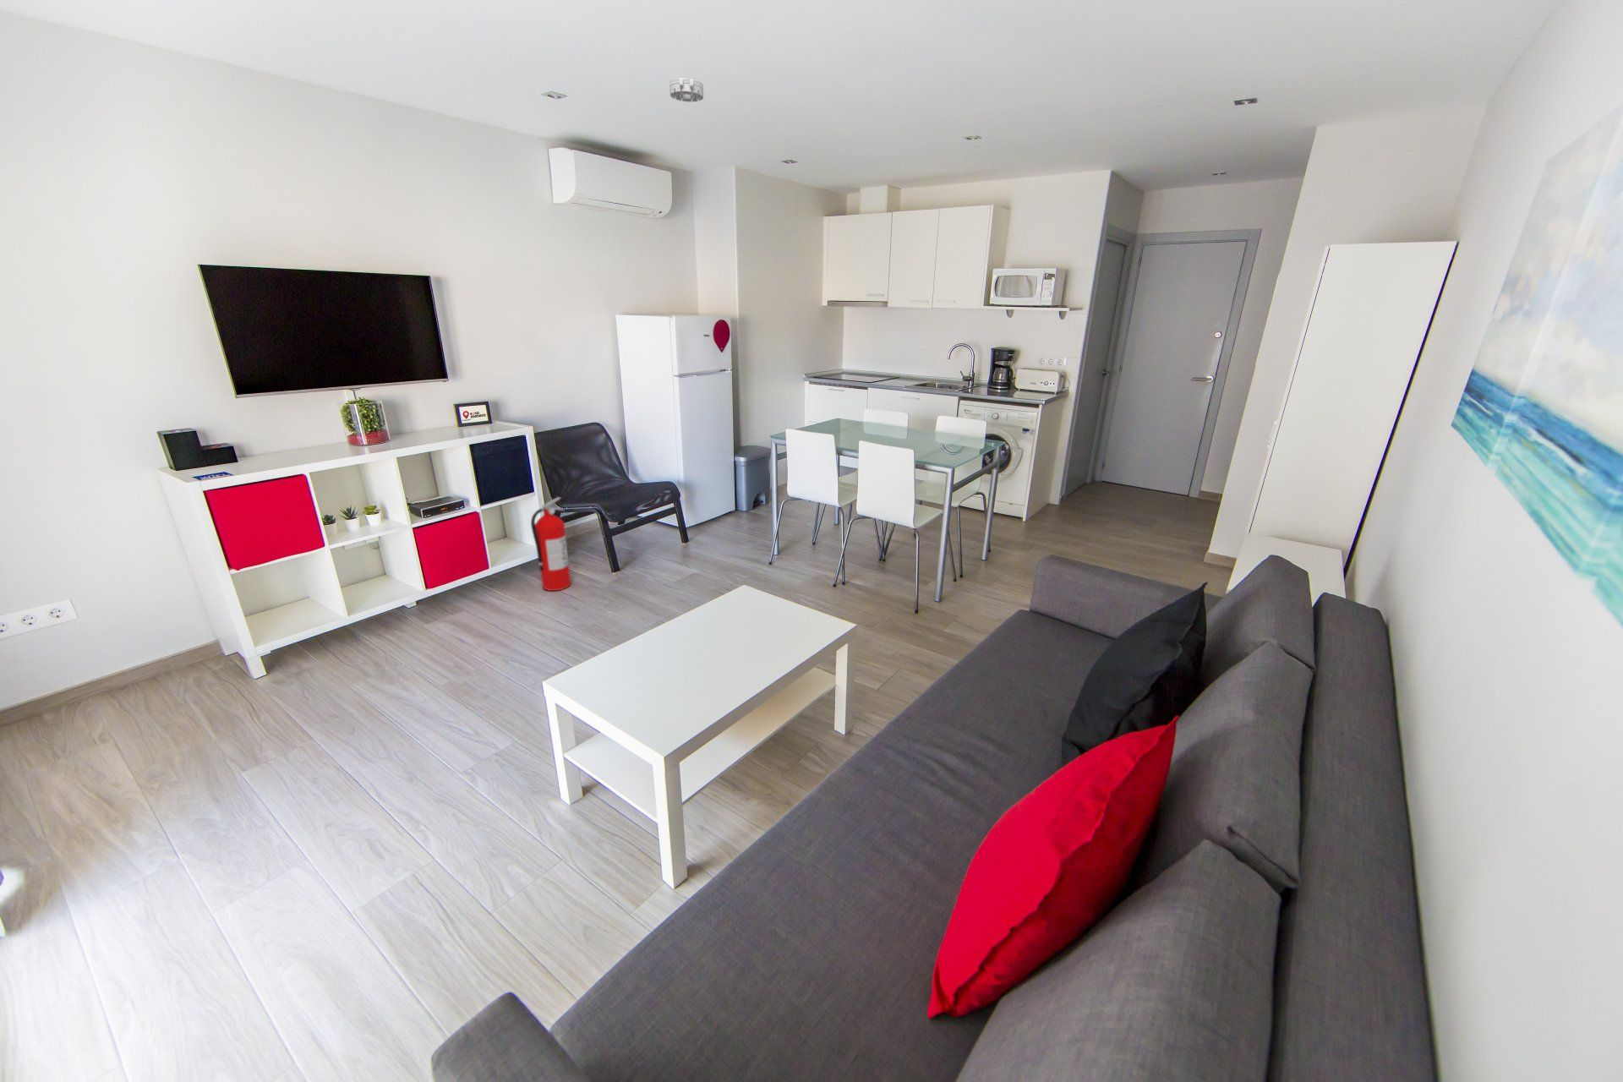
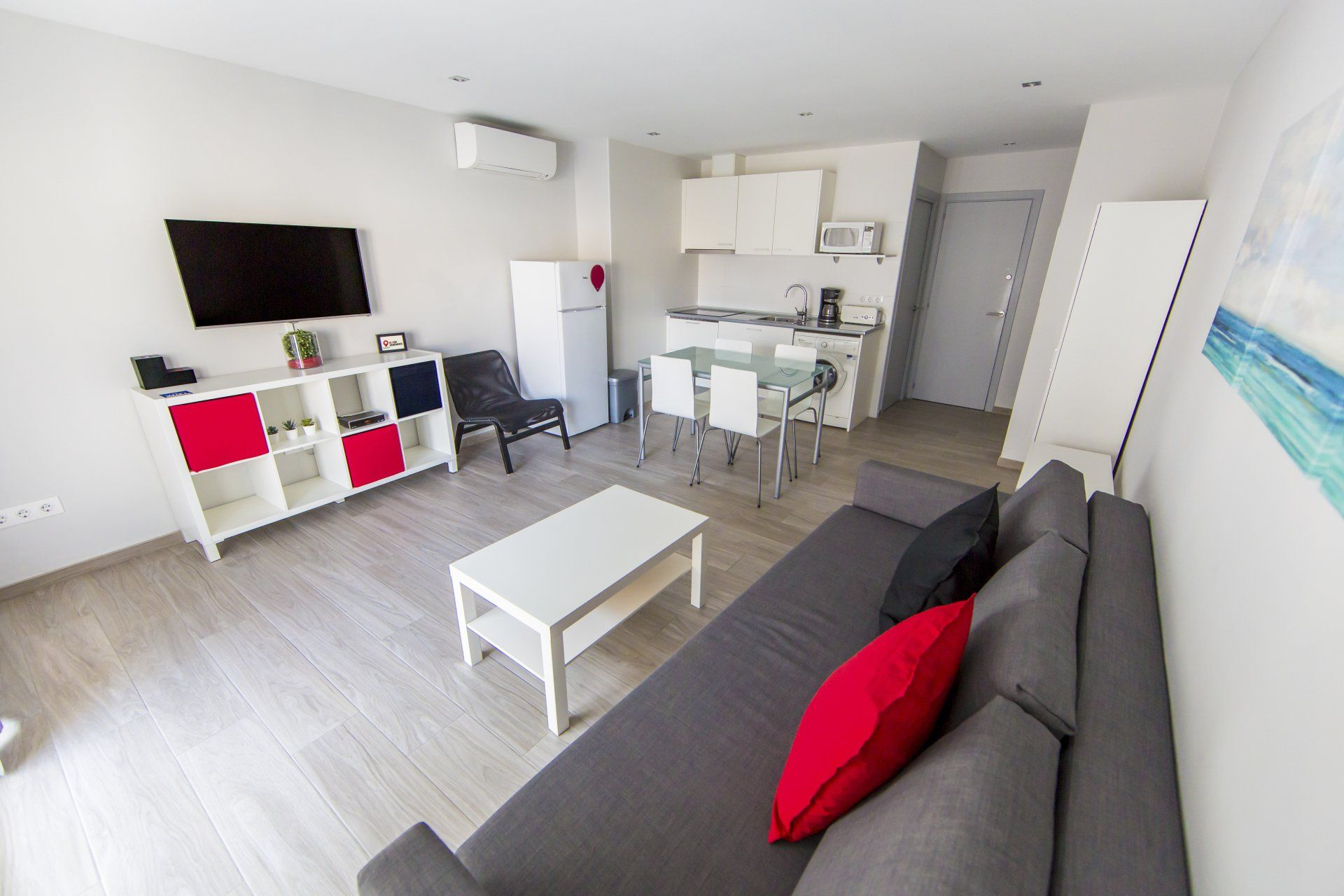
- smoke detector (686, 89)
- fire extinguisher (551, 543)
